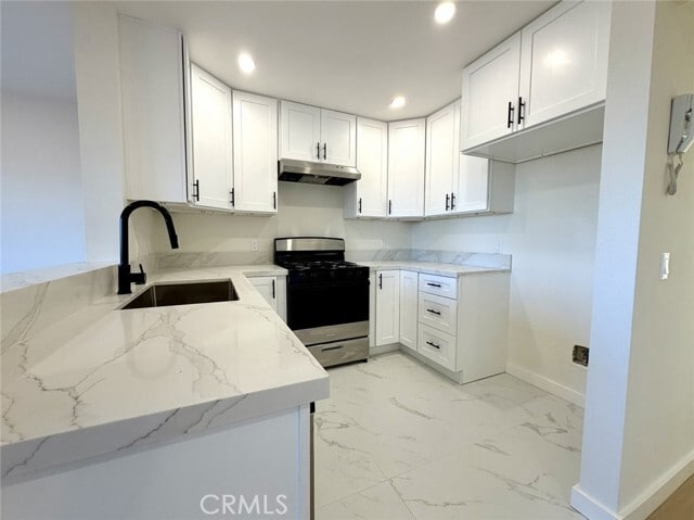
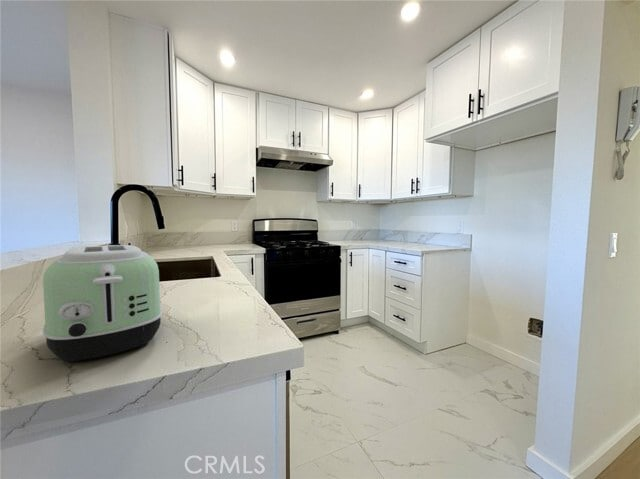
+ toaster (107, 294)
